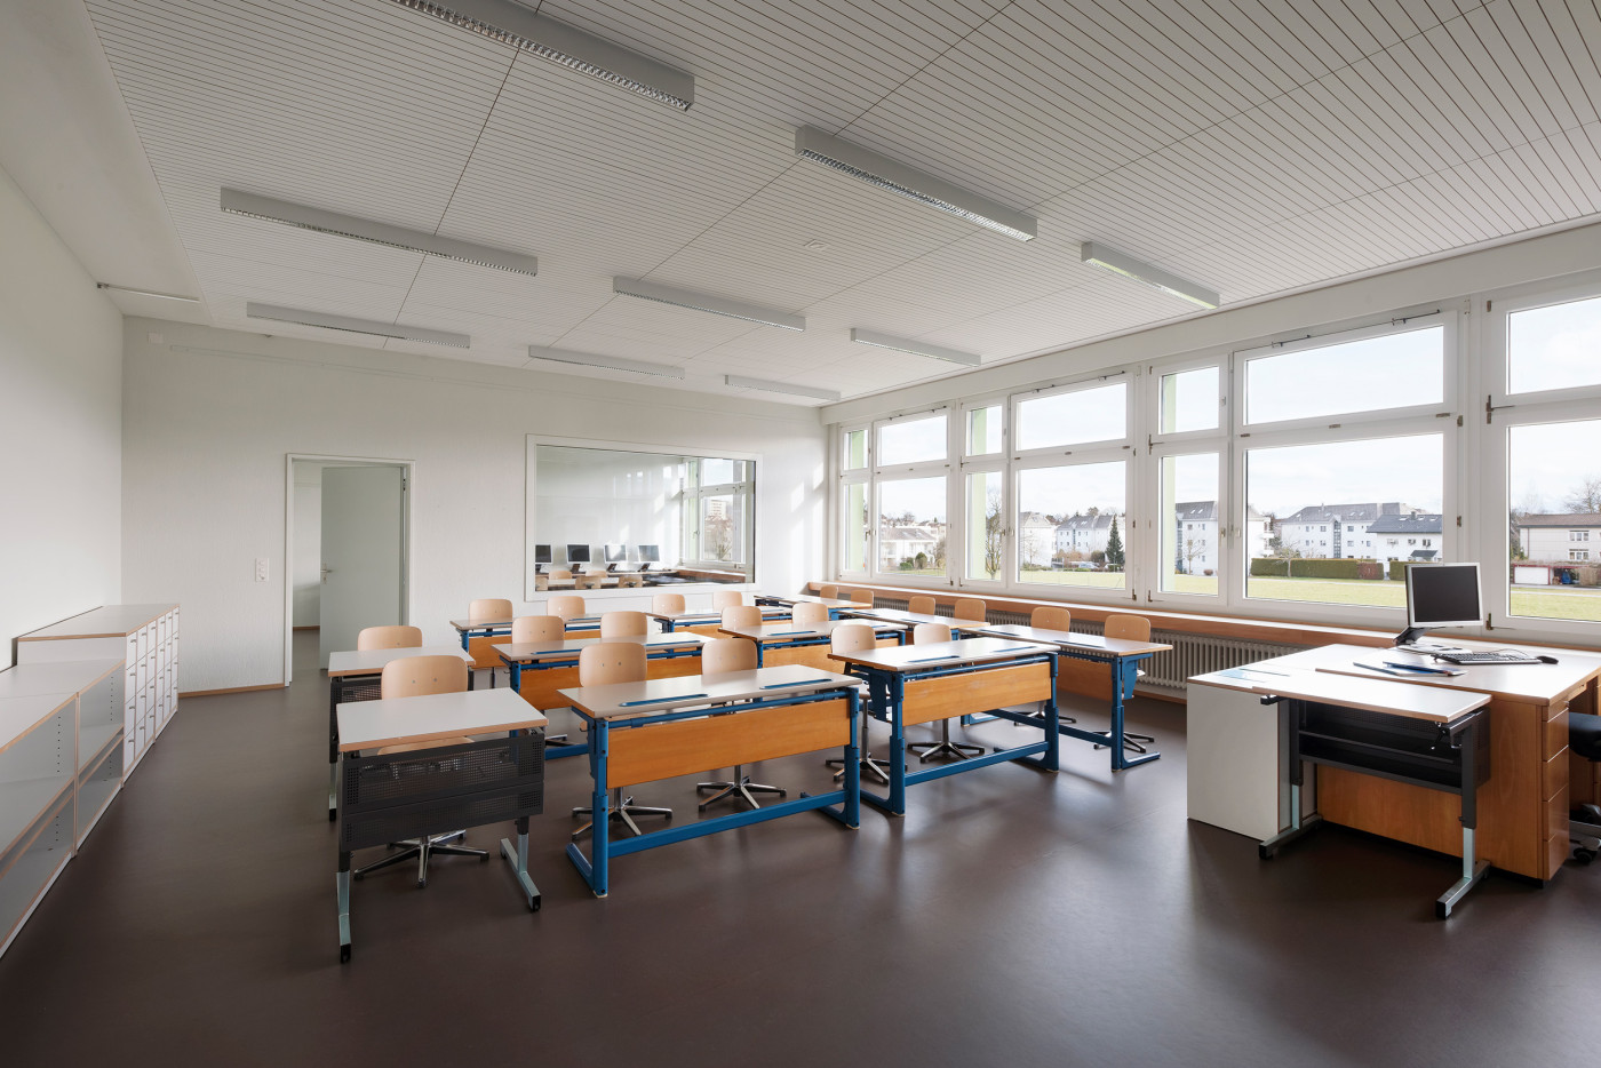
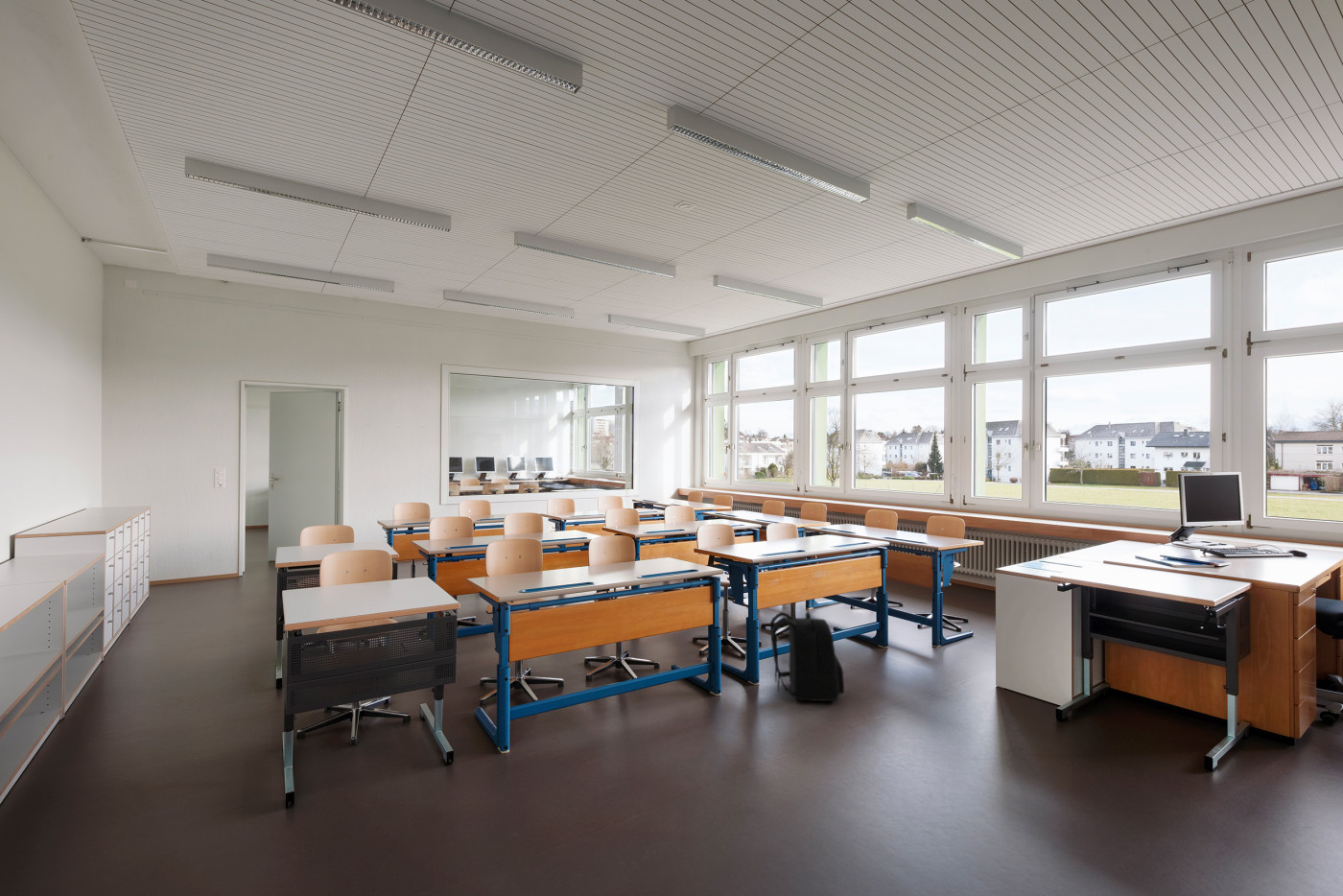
+ backpack (805, 653)
